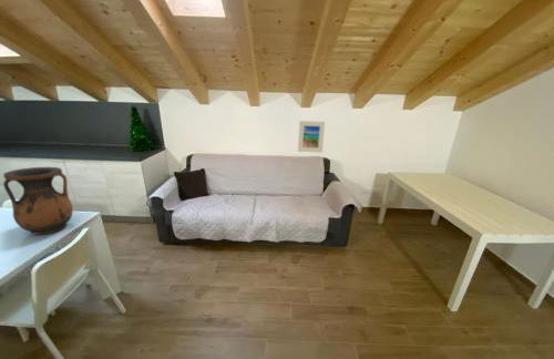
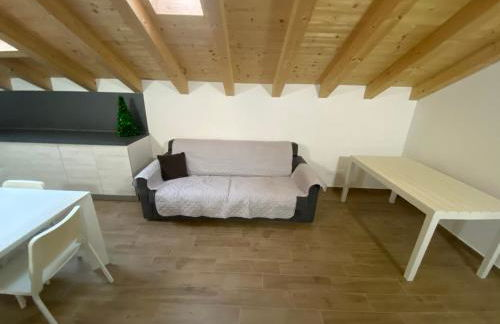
- vase (41, 201)
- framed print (310, 136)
